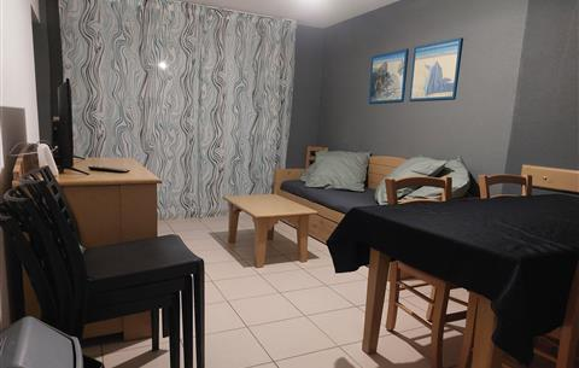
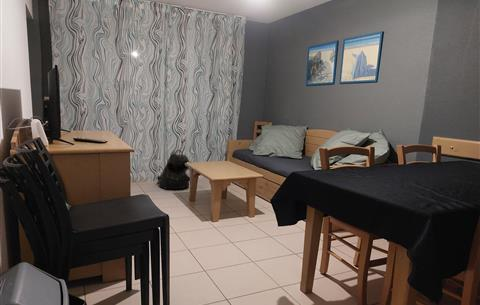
+ backpack (175, 167)
